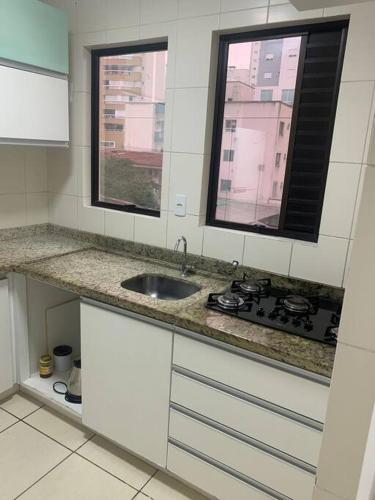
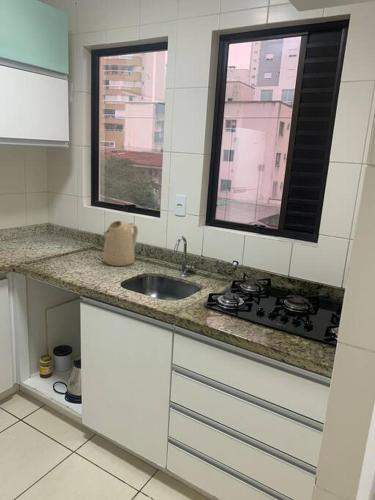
+ kettle (120, 241)
